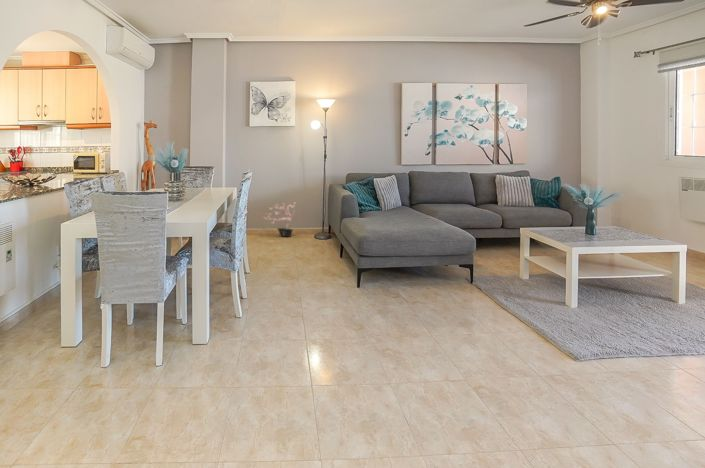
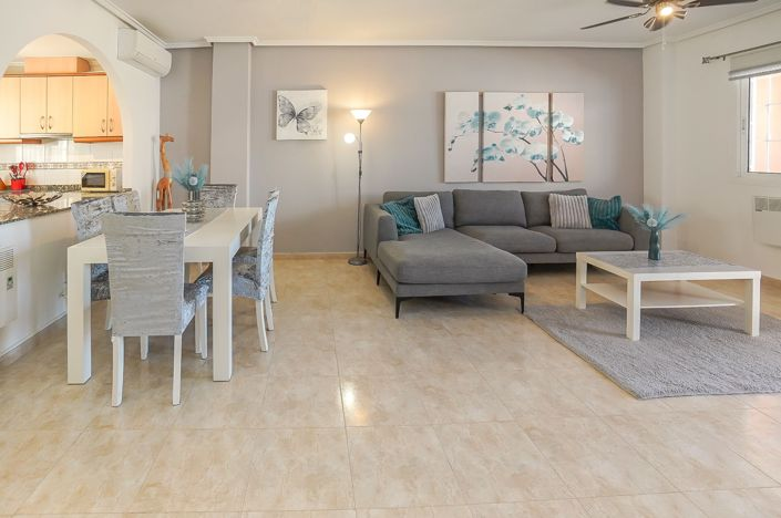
- potted plant (279, 219)
